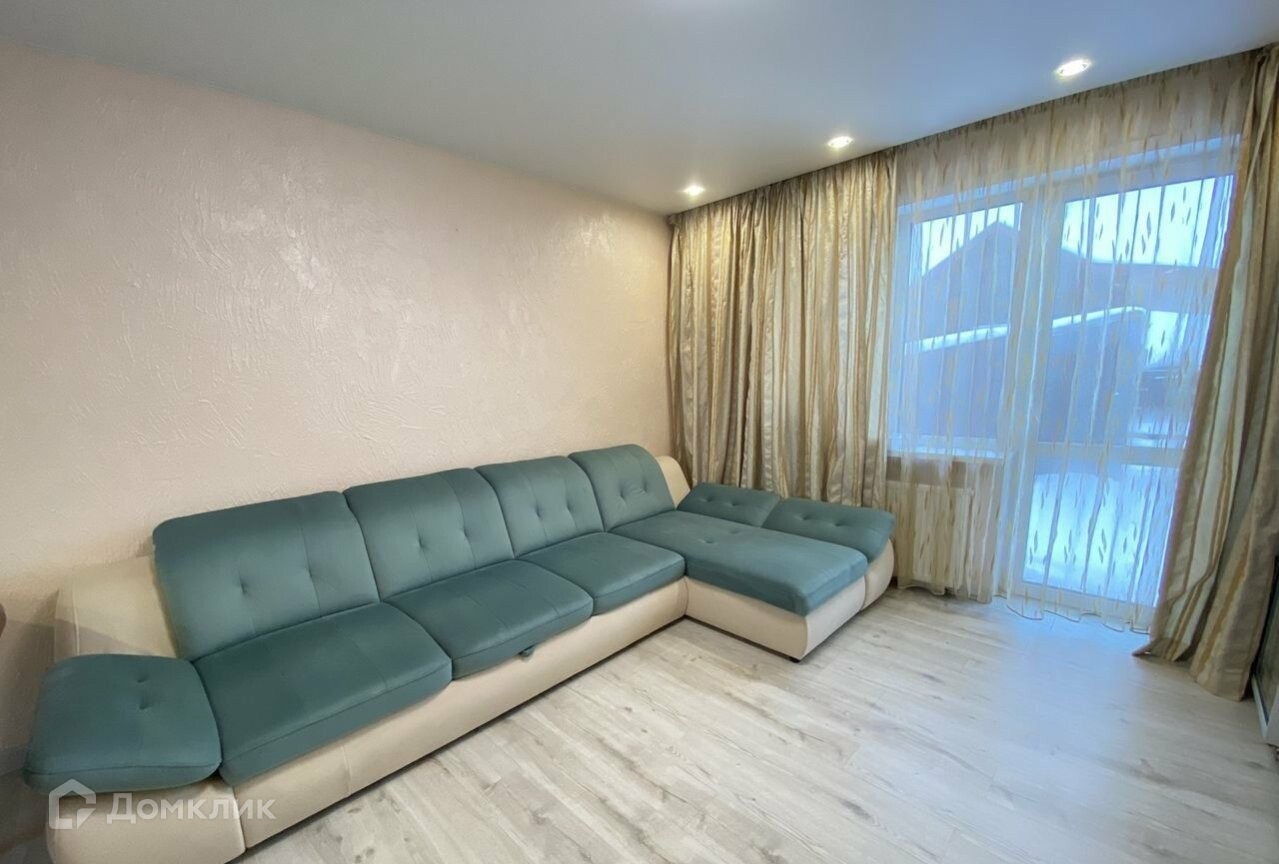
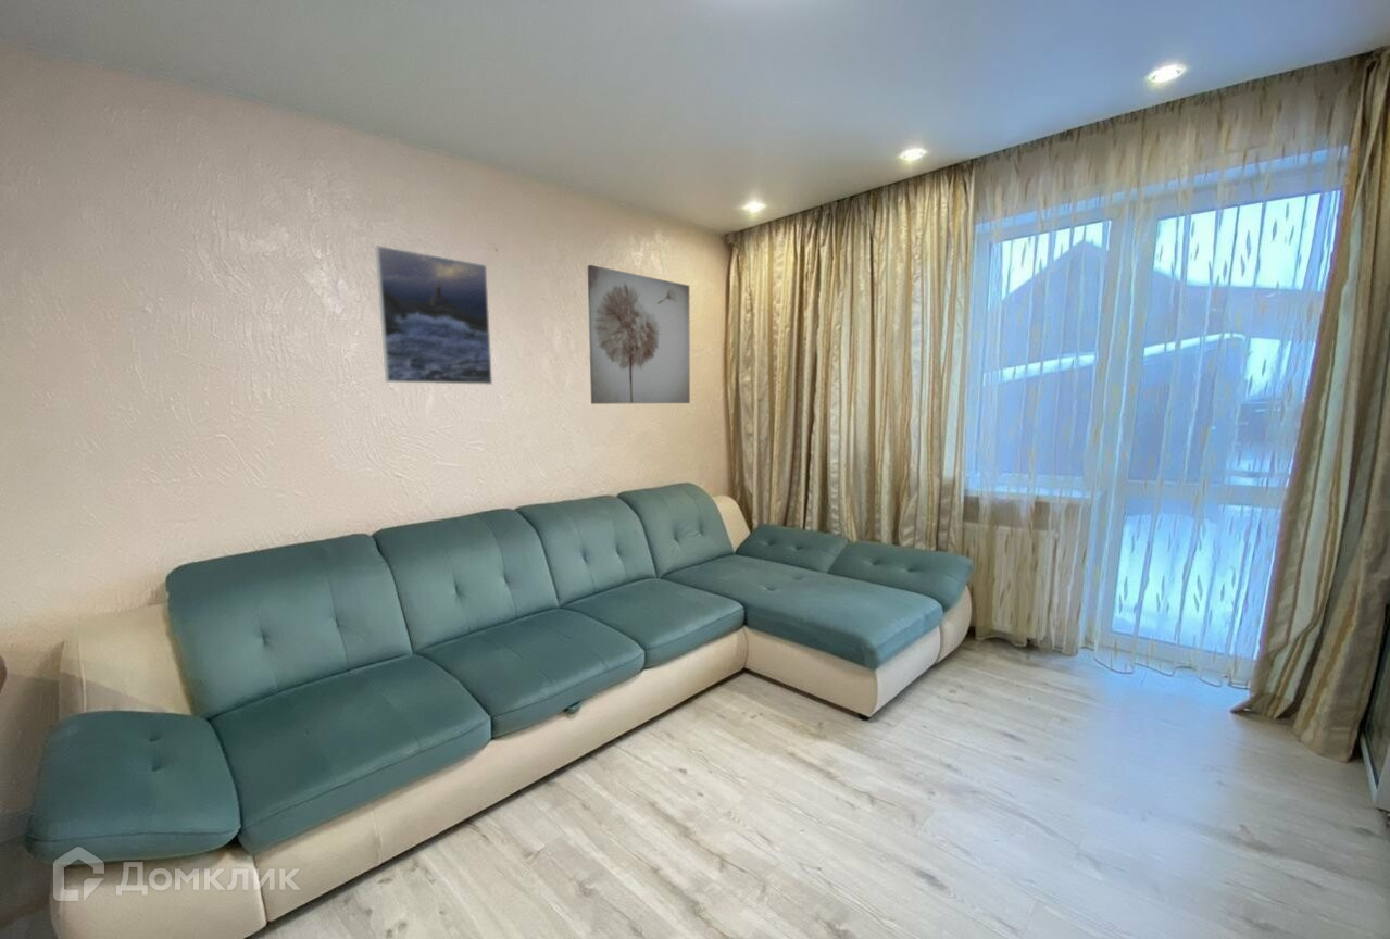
+ wall art (643, 340)
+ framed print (438, 321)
